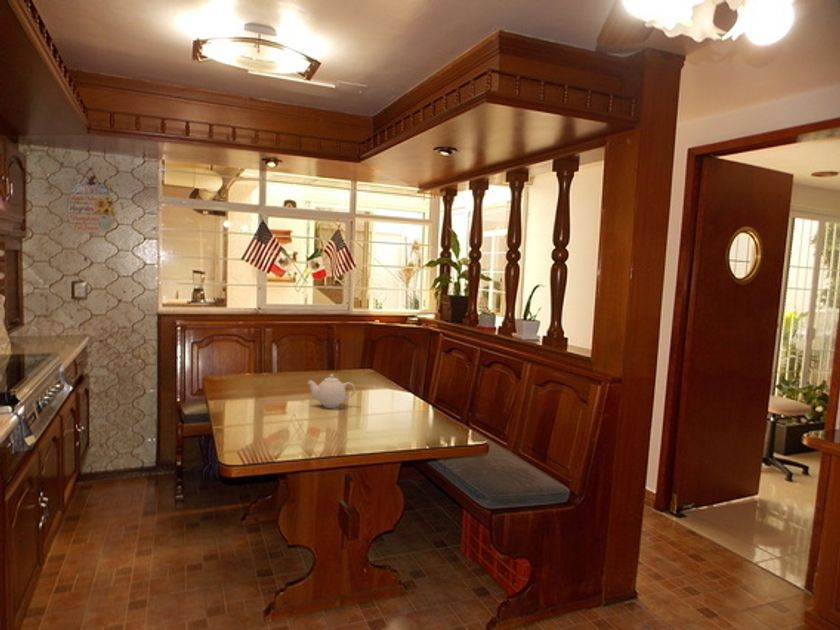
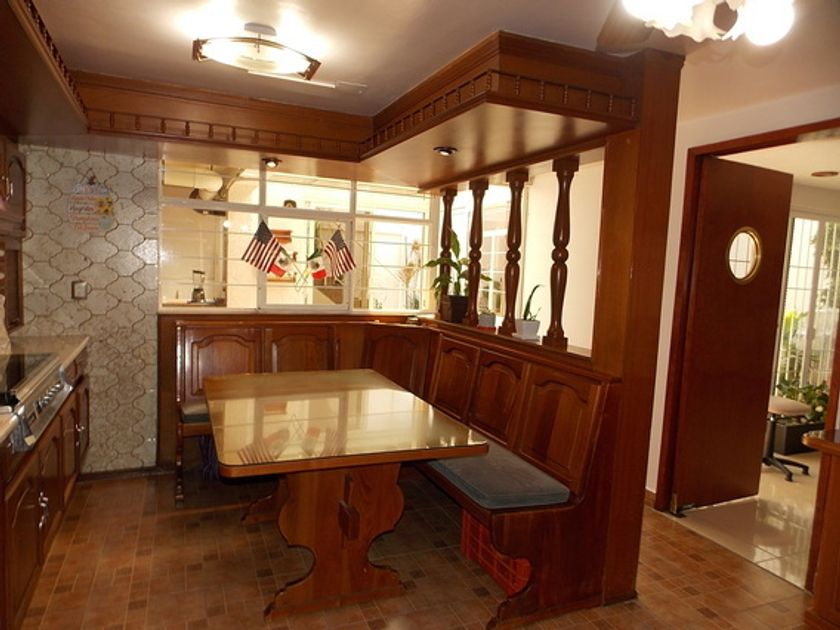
- teapot (331, 390)
